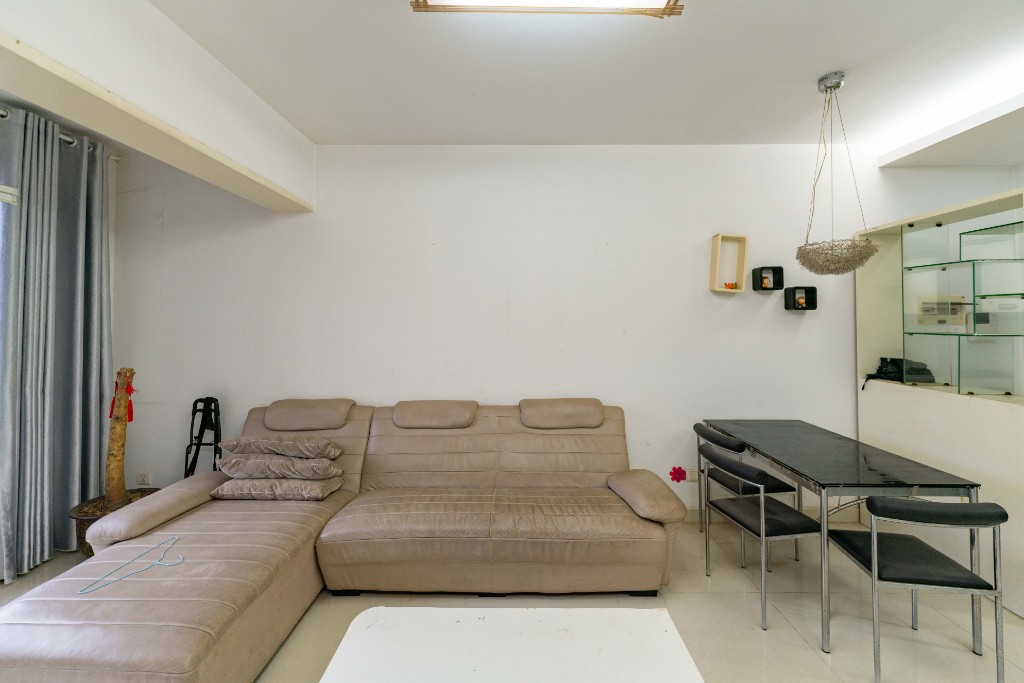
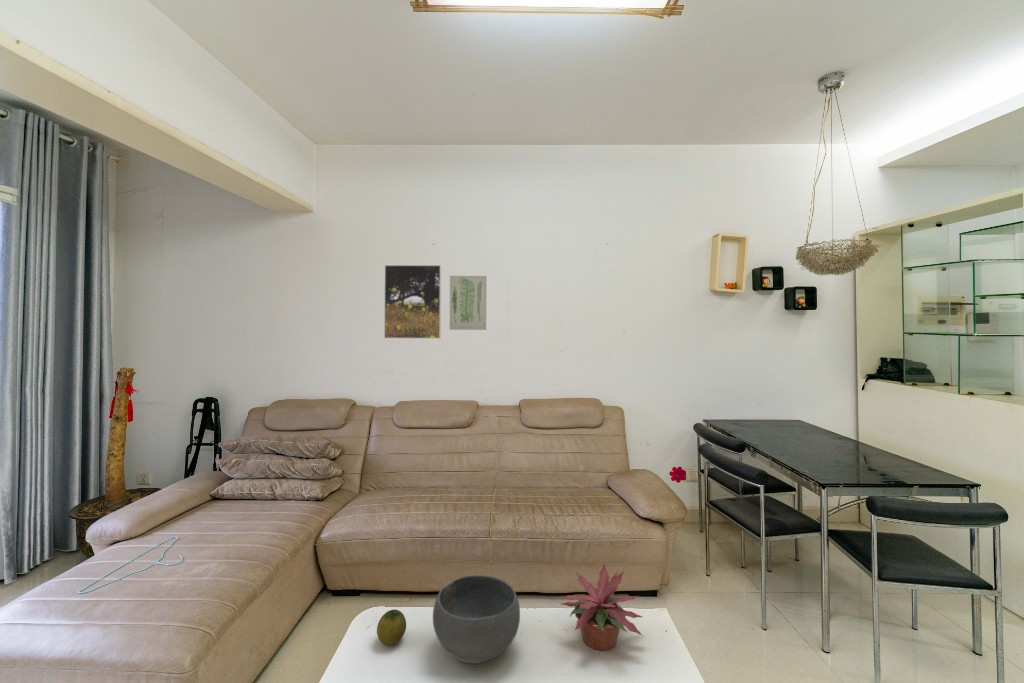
+ wall art (468, 302)
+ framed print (412, 301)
+ fruit (391, 626)
+ bowl (476, 620)
+ potted plant (600, 602)
